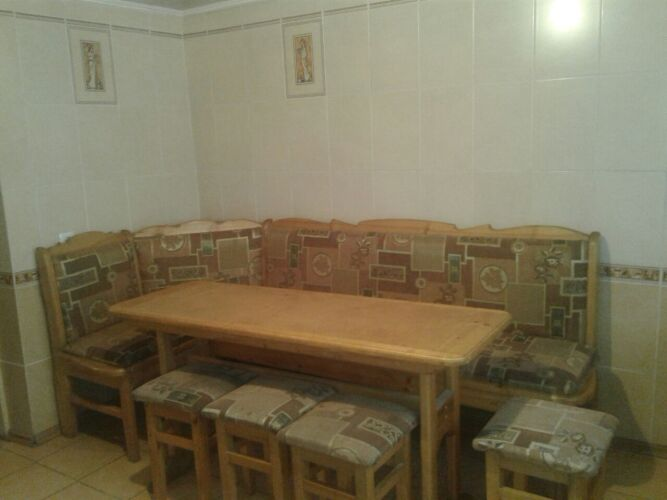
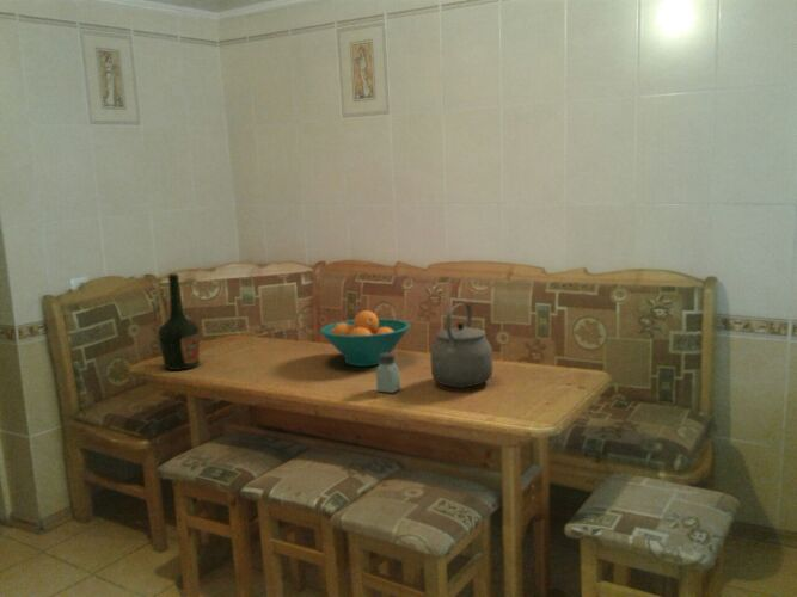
+ bottle (177, 320)
+ fruit bowl (366, 336)
+ tea kettle (464, 341)
+ saltshaker (387, 371)
